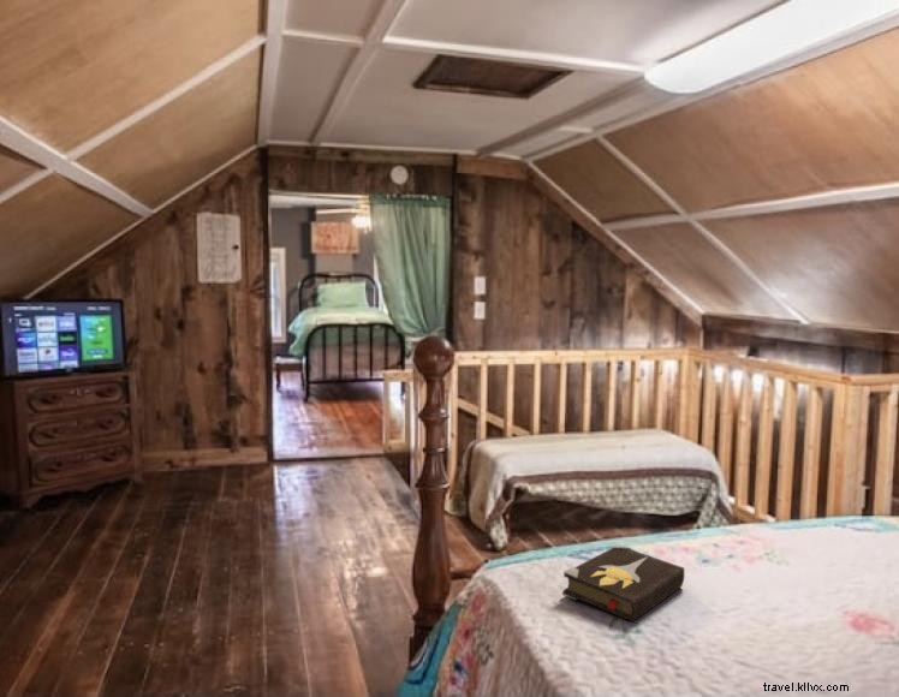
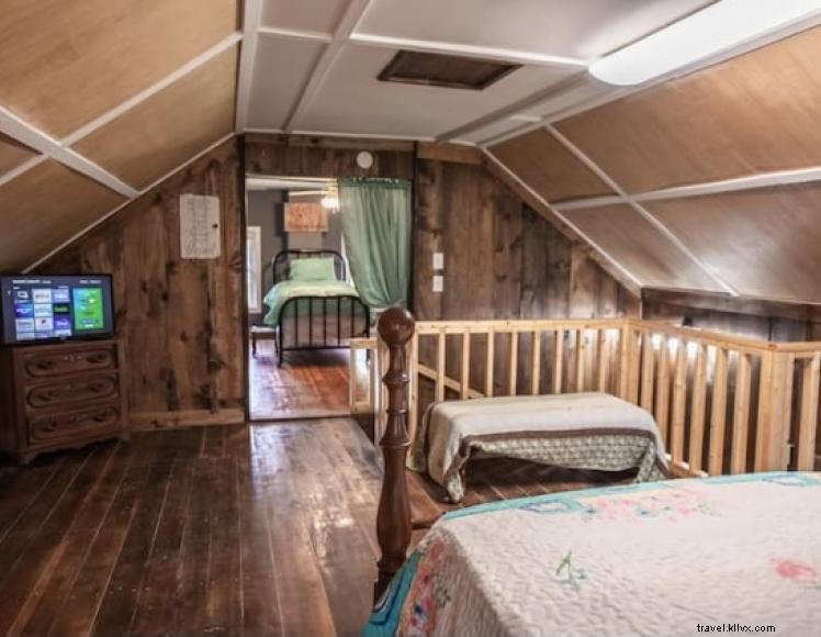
- hardback book (624, 578)
